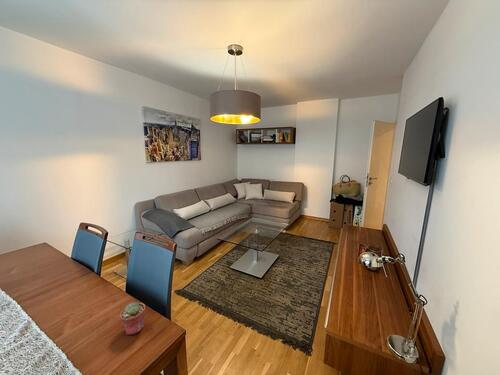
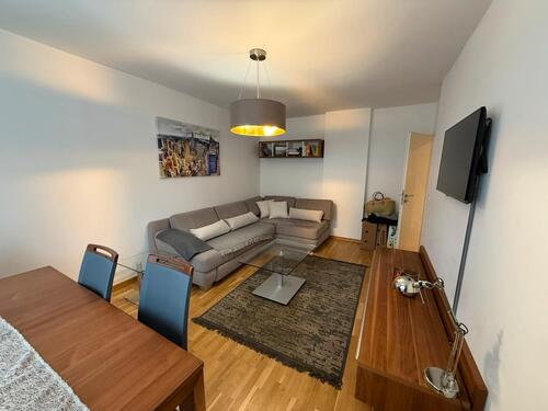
- potted succulent (133, 316)
